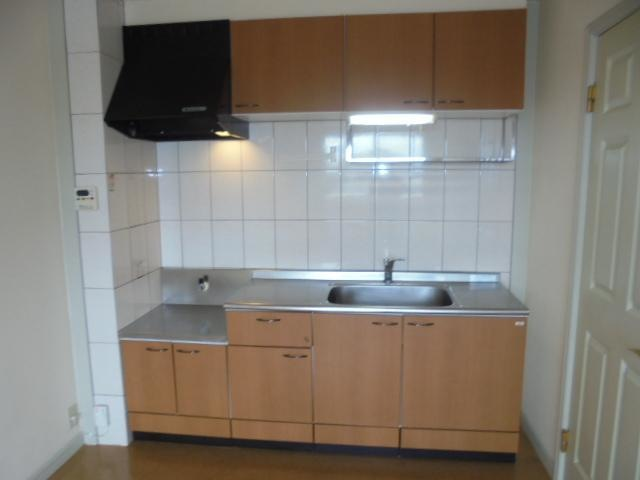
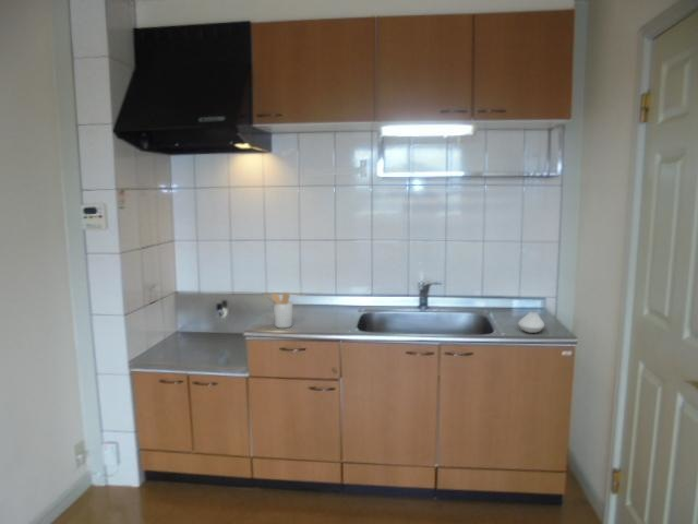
+ spoon rest (531, 321)
+ utensil holder (278, 309)
